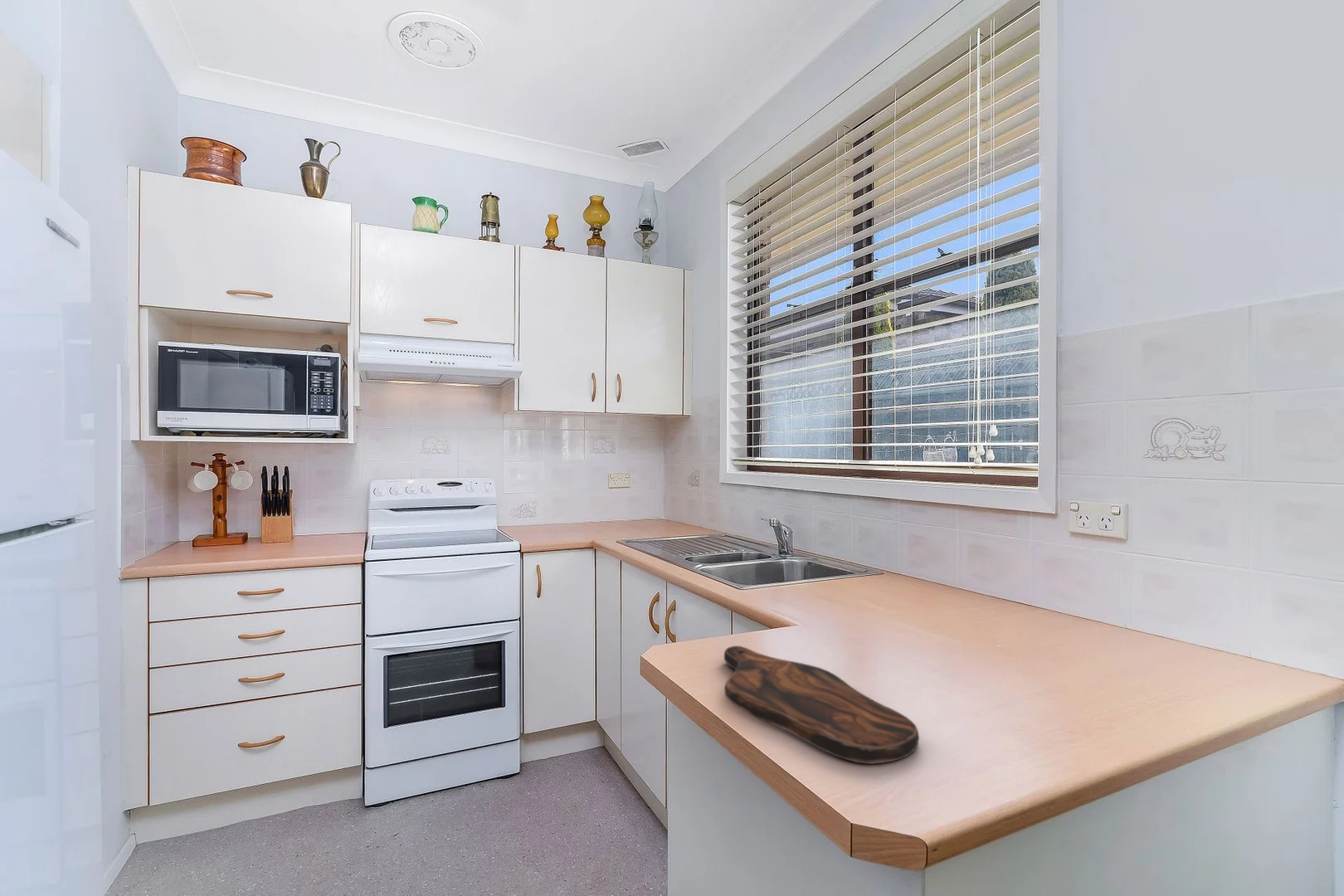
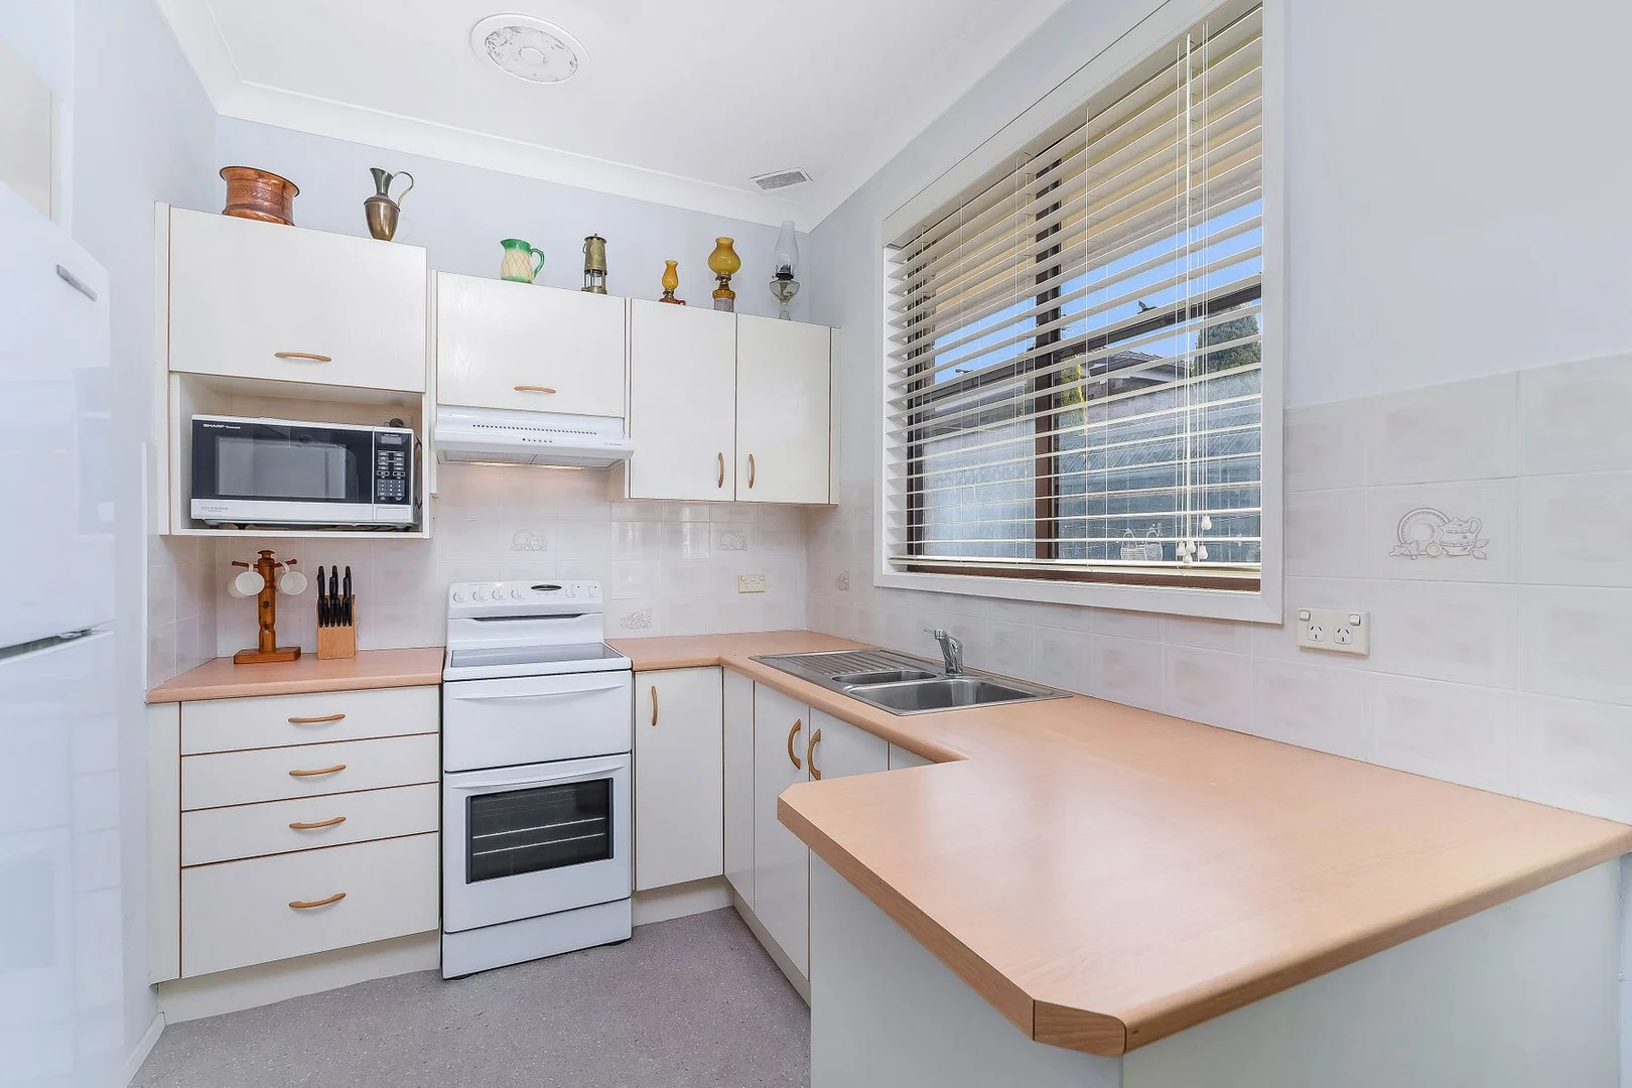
- cutting board (790, 693)
